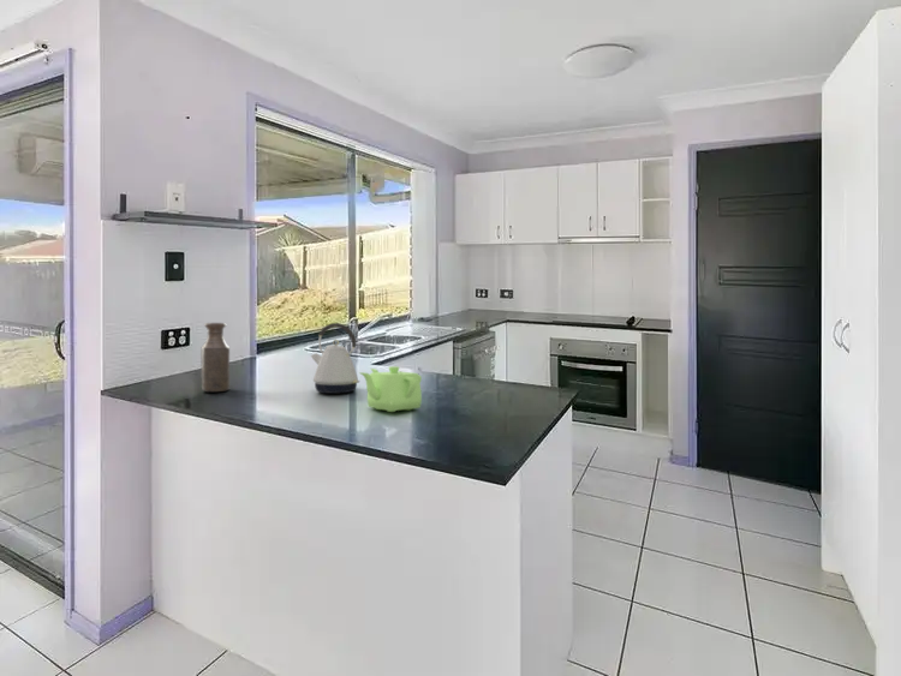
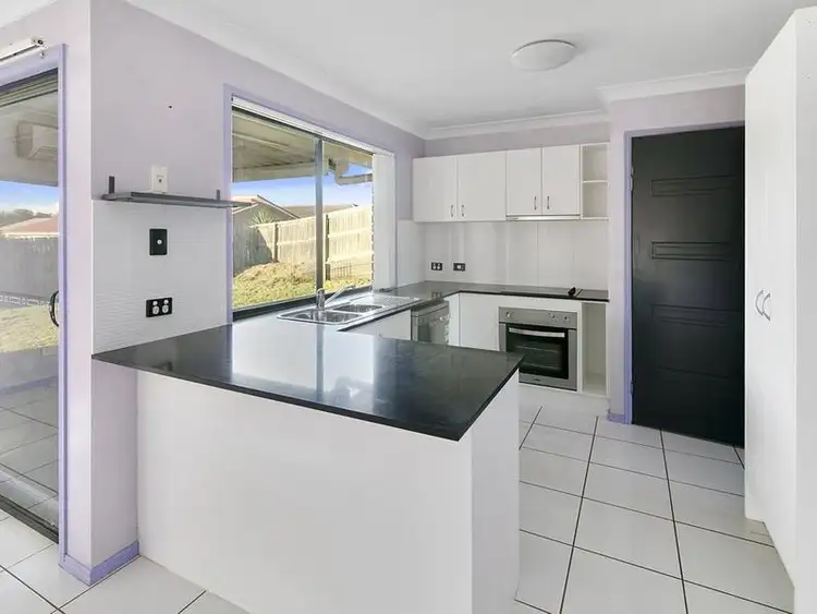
- kettle (334, 357)
- teapot (389, 388)
- bottle (215, 357)
